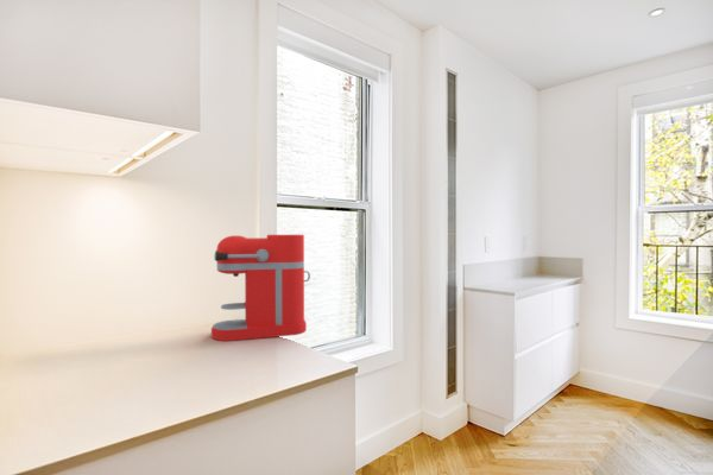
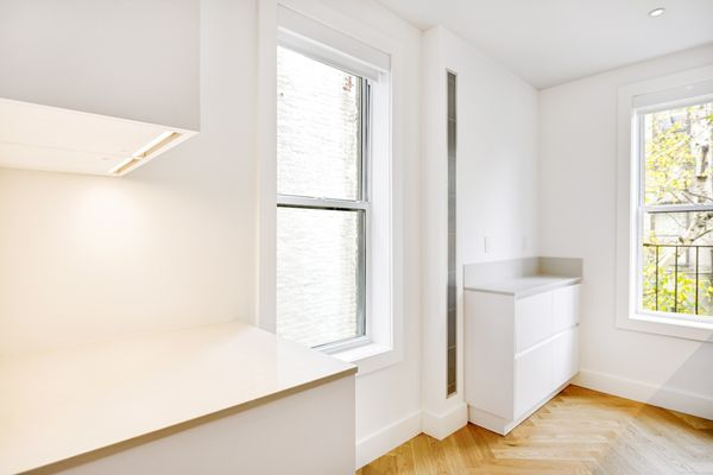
- coffee maker (258, 284)
